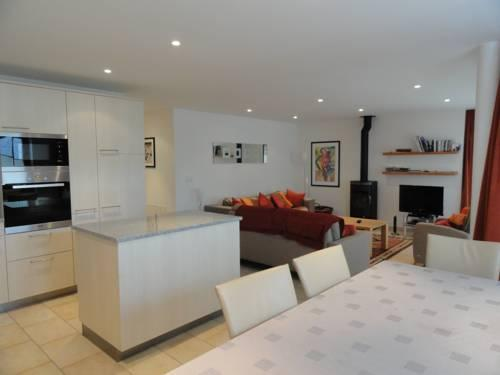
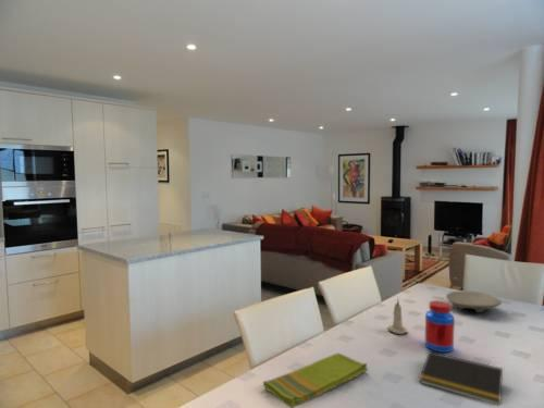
+ jar (438, 325)
+ candle (396, 314)
+ dish towel (317, 374)
+ bowl (472, 302)
+ notepad (460, 375)
